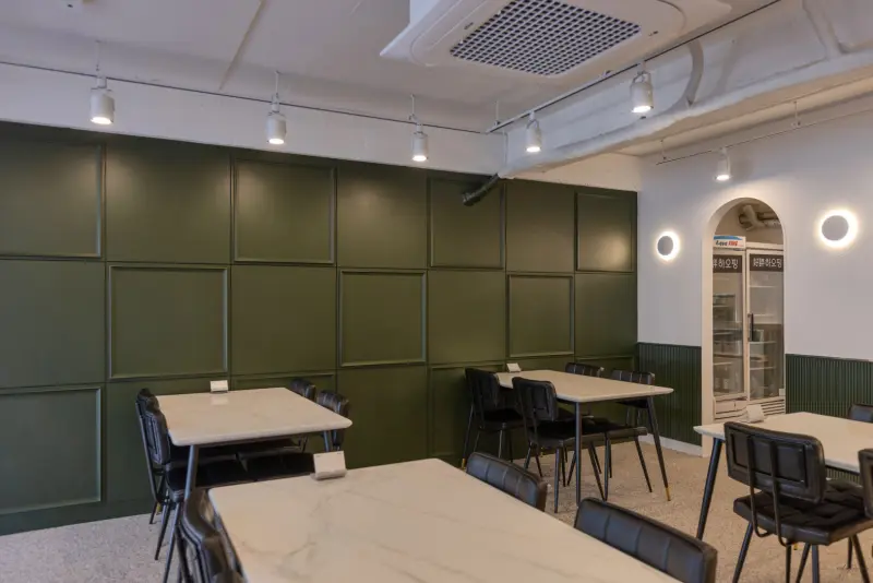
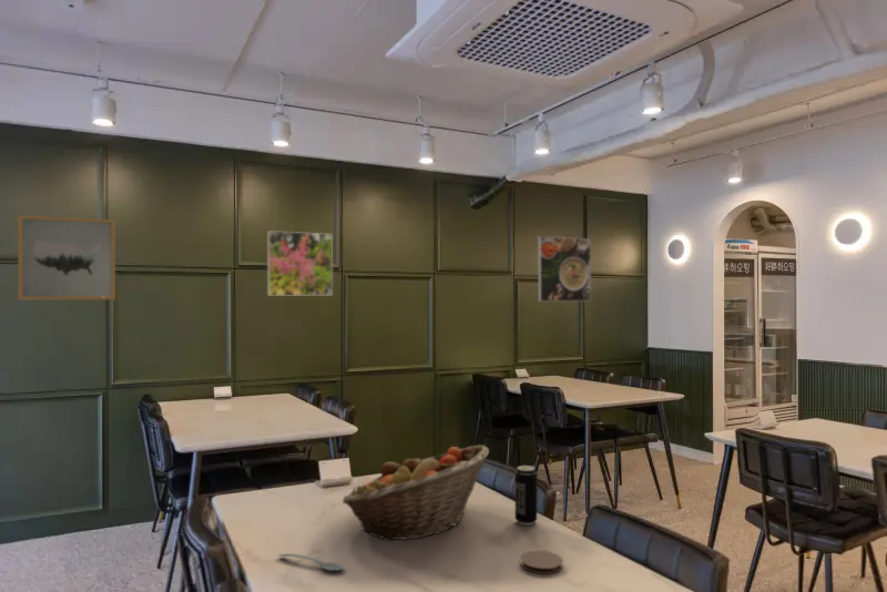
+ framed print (300, 264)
+ wall art (68, 258)
+ beverage can (526, 494)
+ spoon (309, 559)
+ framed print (564, 269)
+ coaster (541, 561)
+ fruit basket (419, 484)
